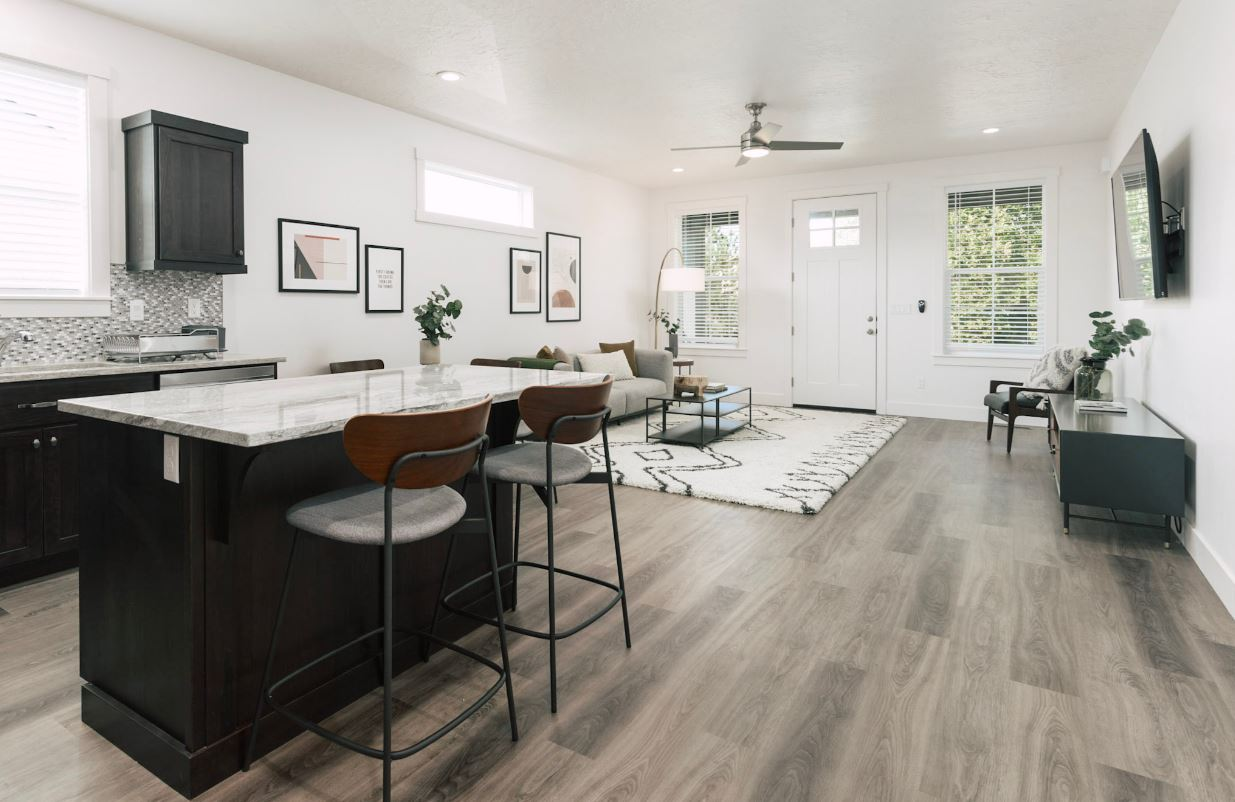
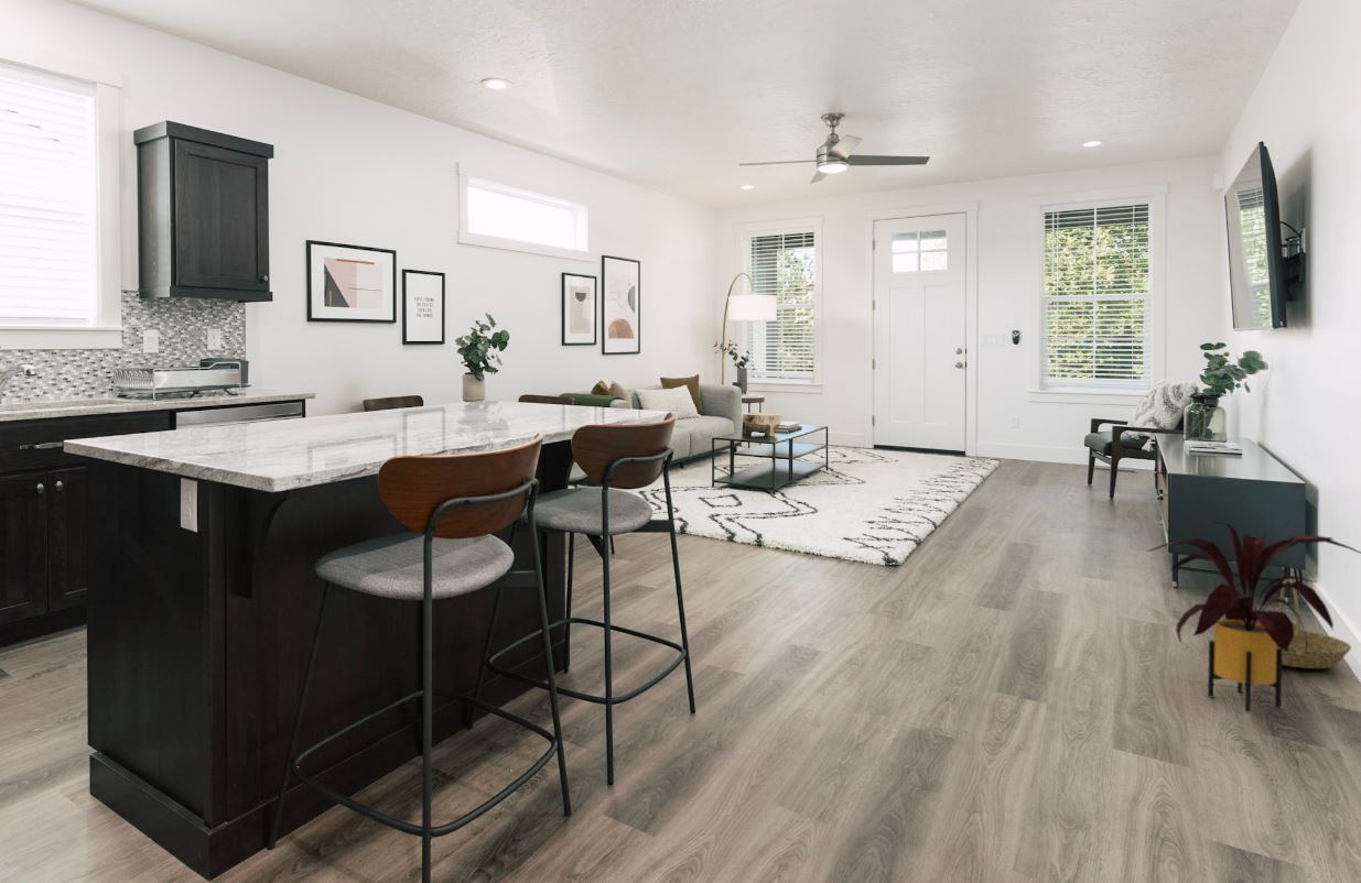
+ house plant (1255, 612)
+ basket (1296, 617)
